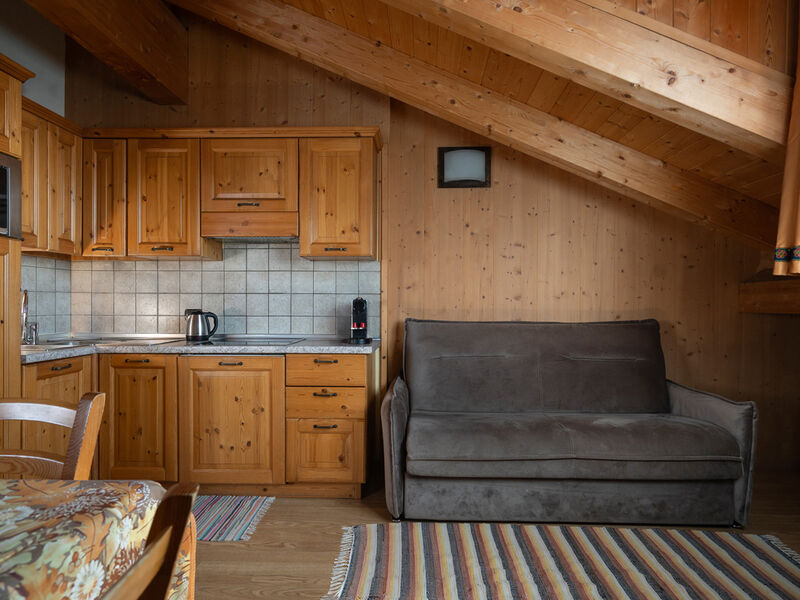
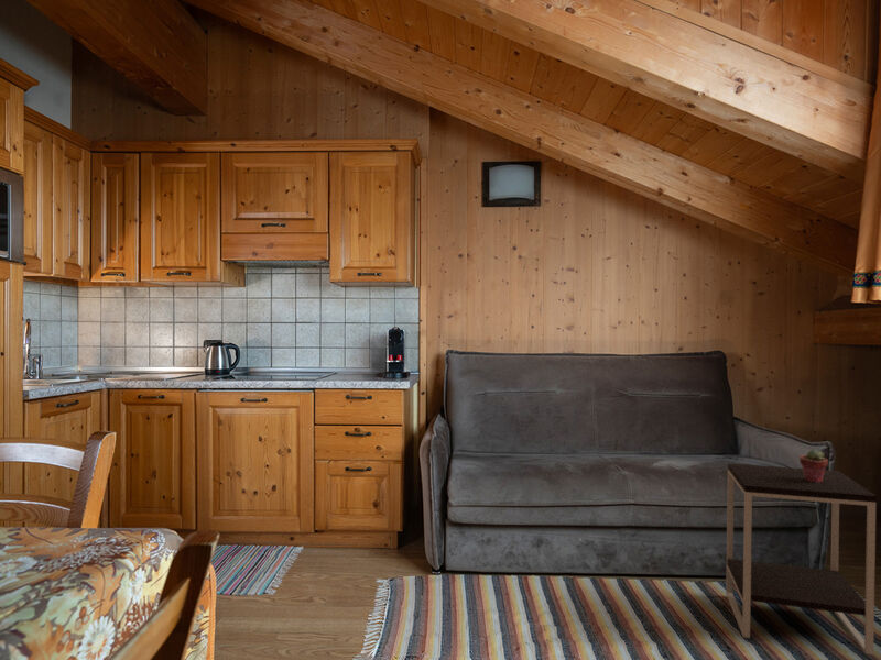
+ potted succulent (813, 463)
+ side table (790, 565)
